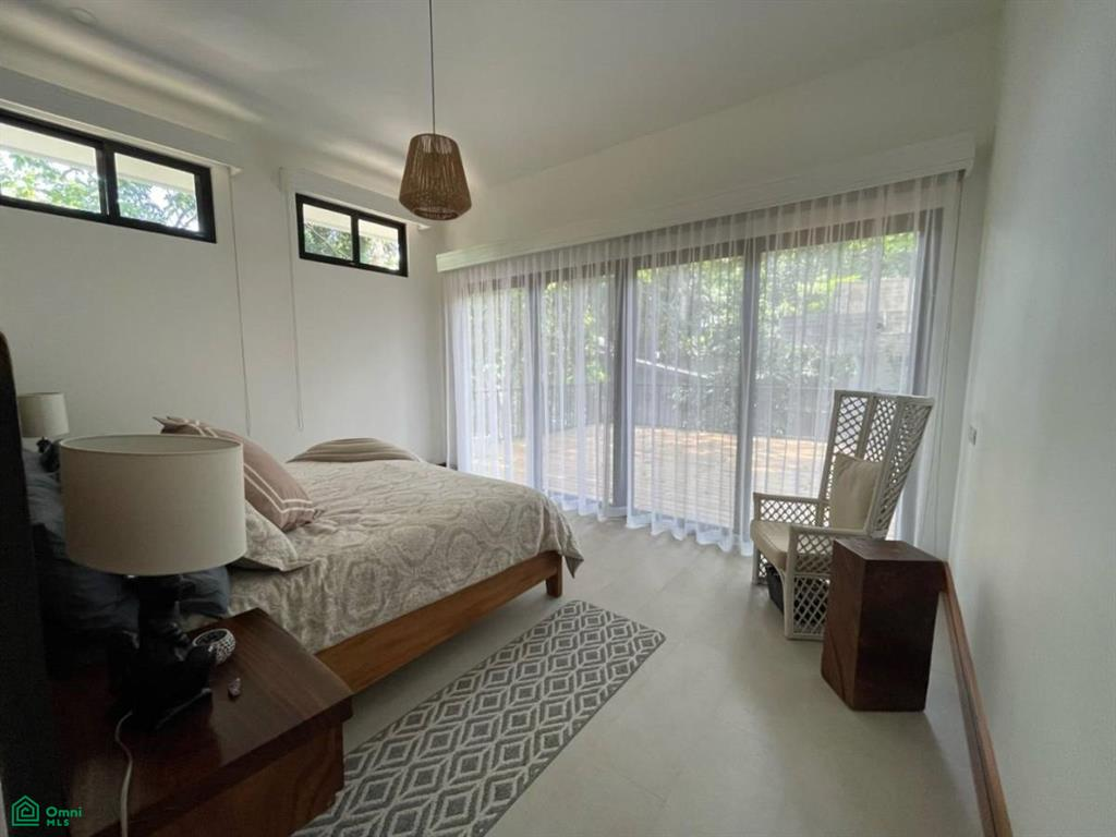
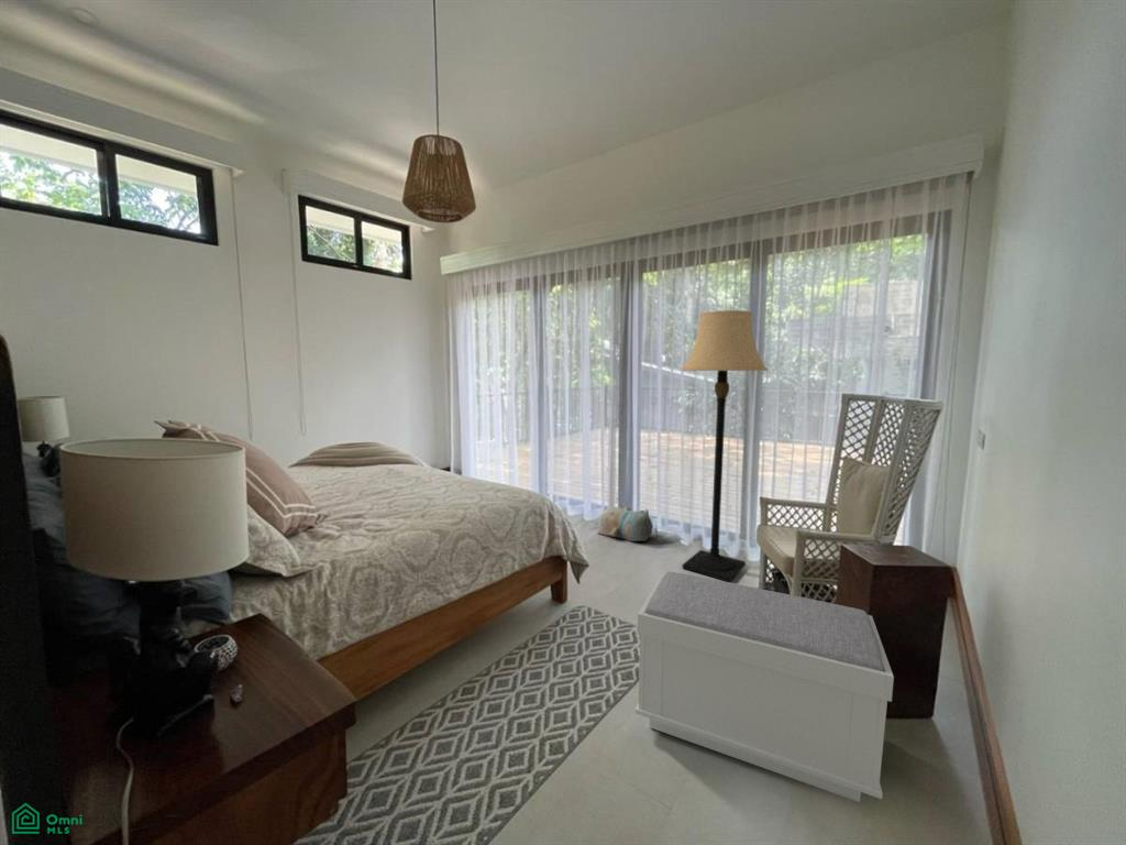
+ plush toy (623, 522)
+ lamp (719, 443)
+ bench (751, 667)
